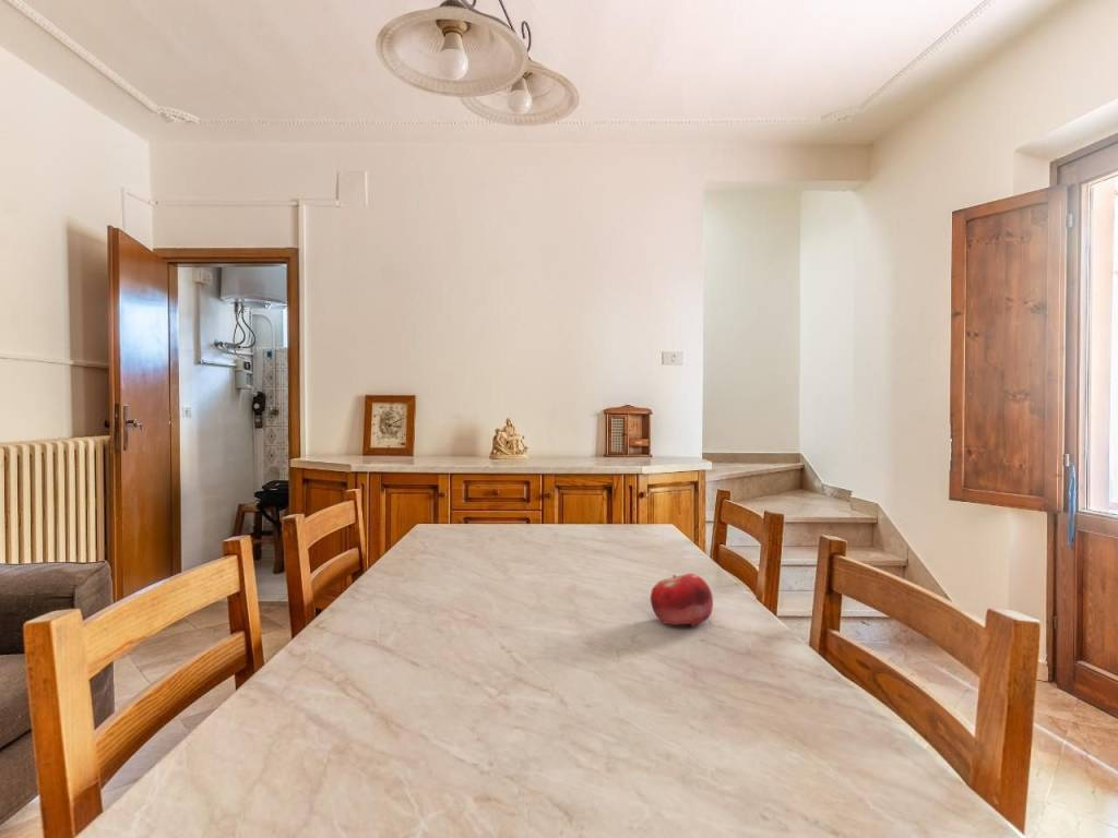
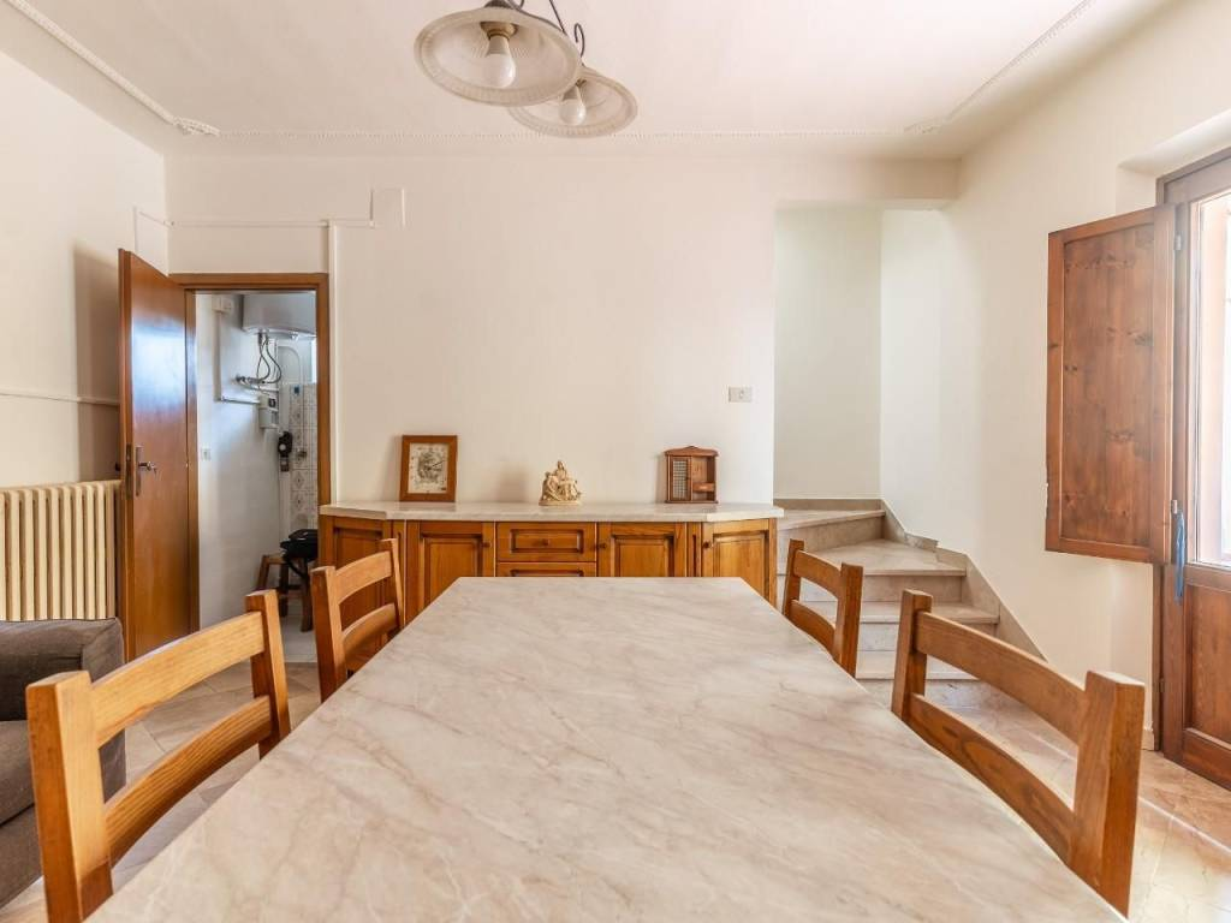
- fruit (681, 597)
